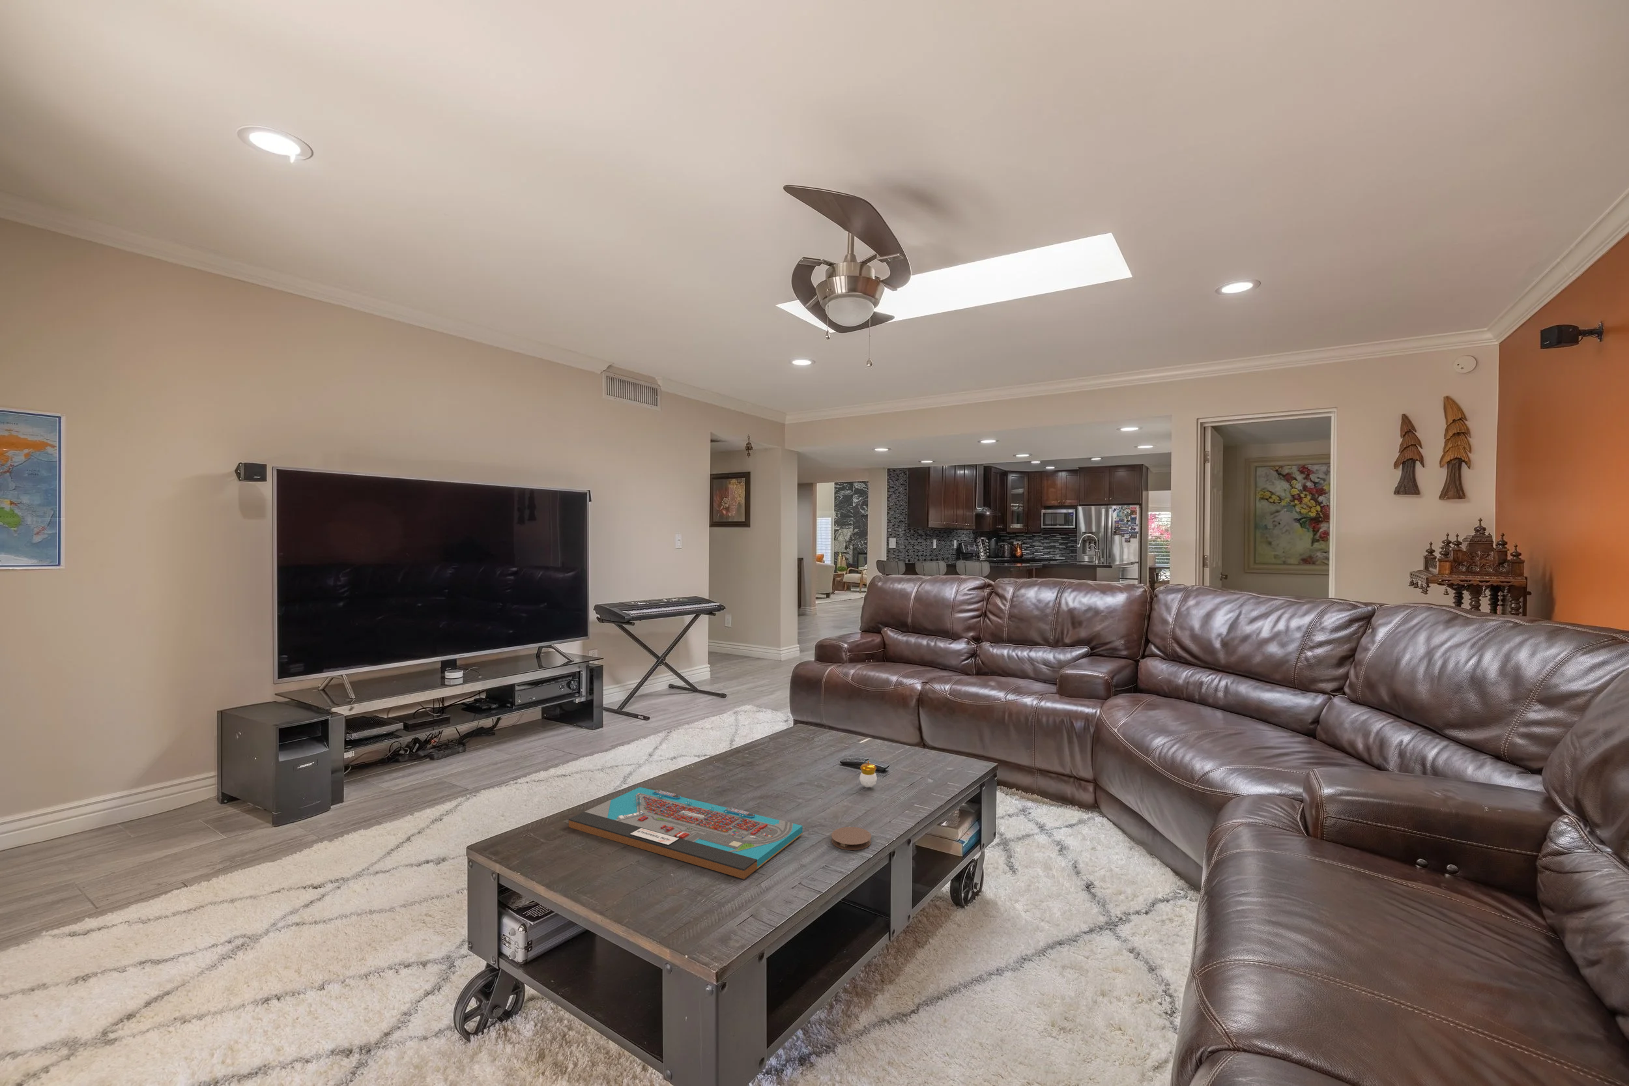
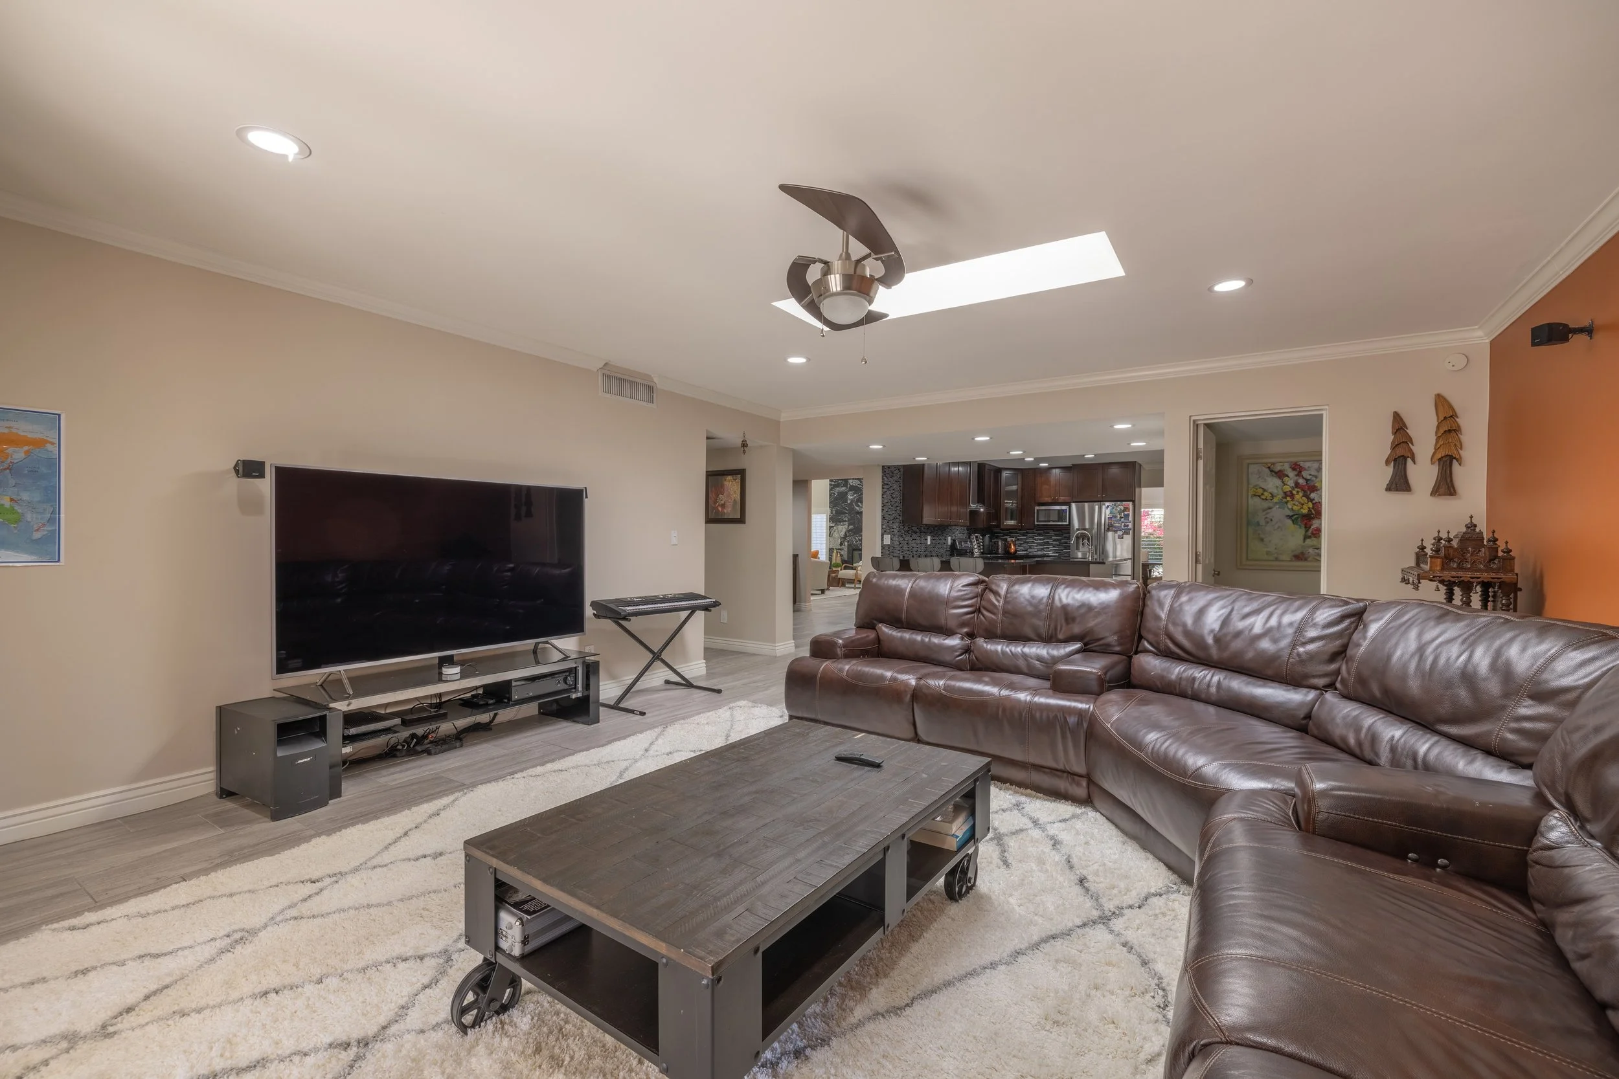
- candle (868, 775)
- coaster (851, 838)
- board game (684, 823)
